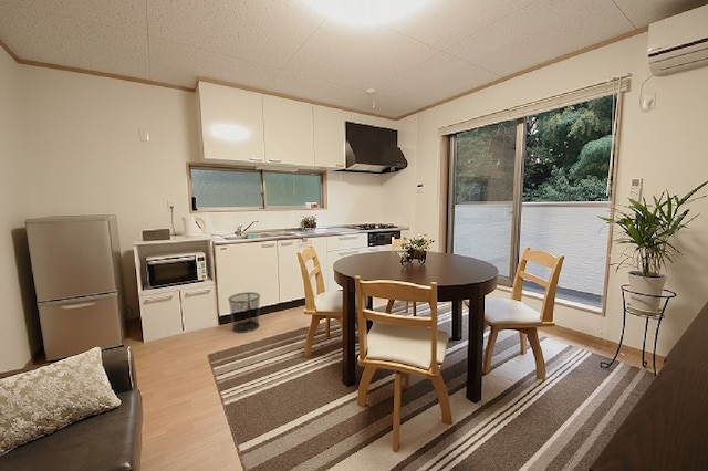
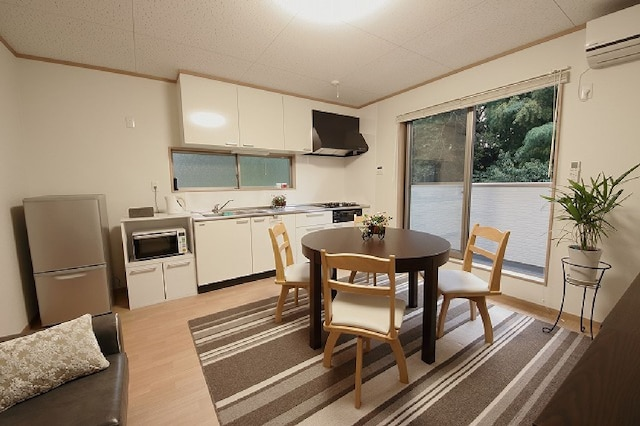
- waste bin (244, 312)
